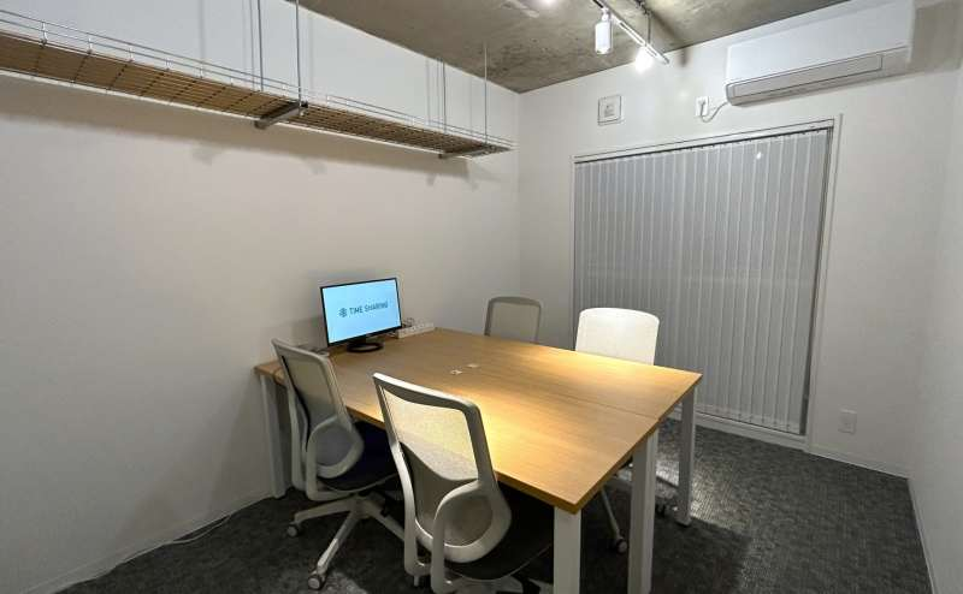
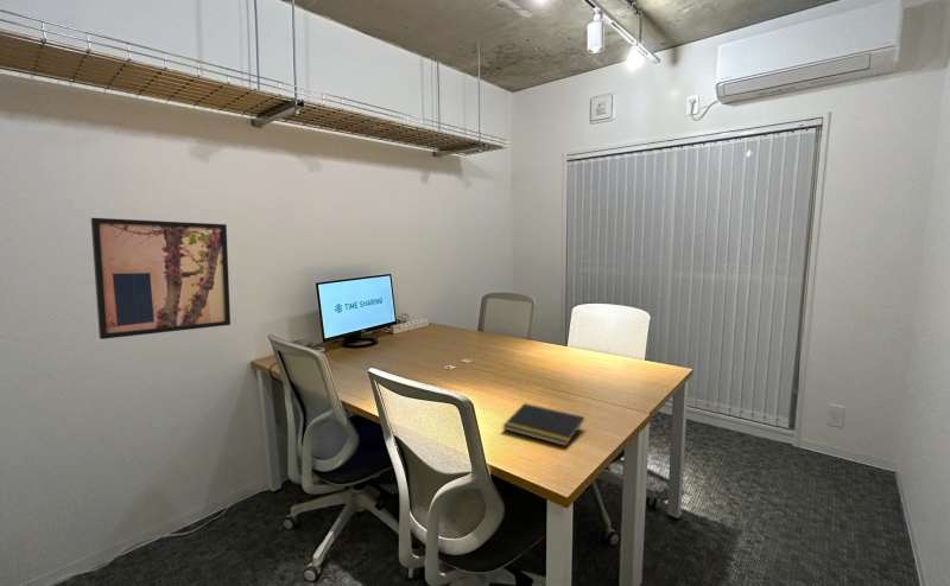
+ wall art (167, 276)
+ notepad (543, 422)
